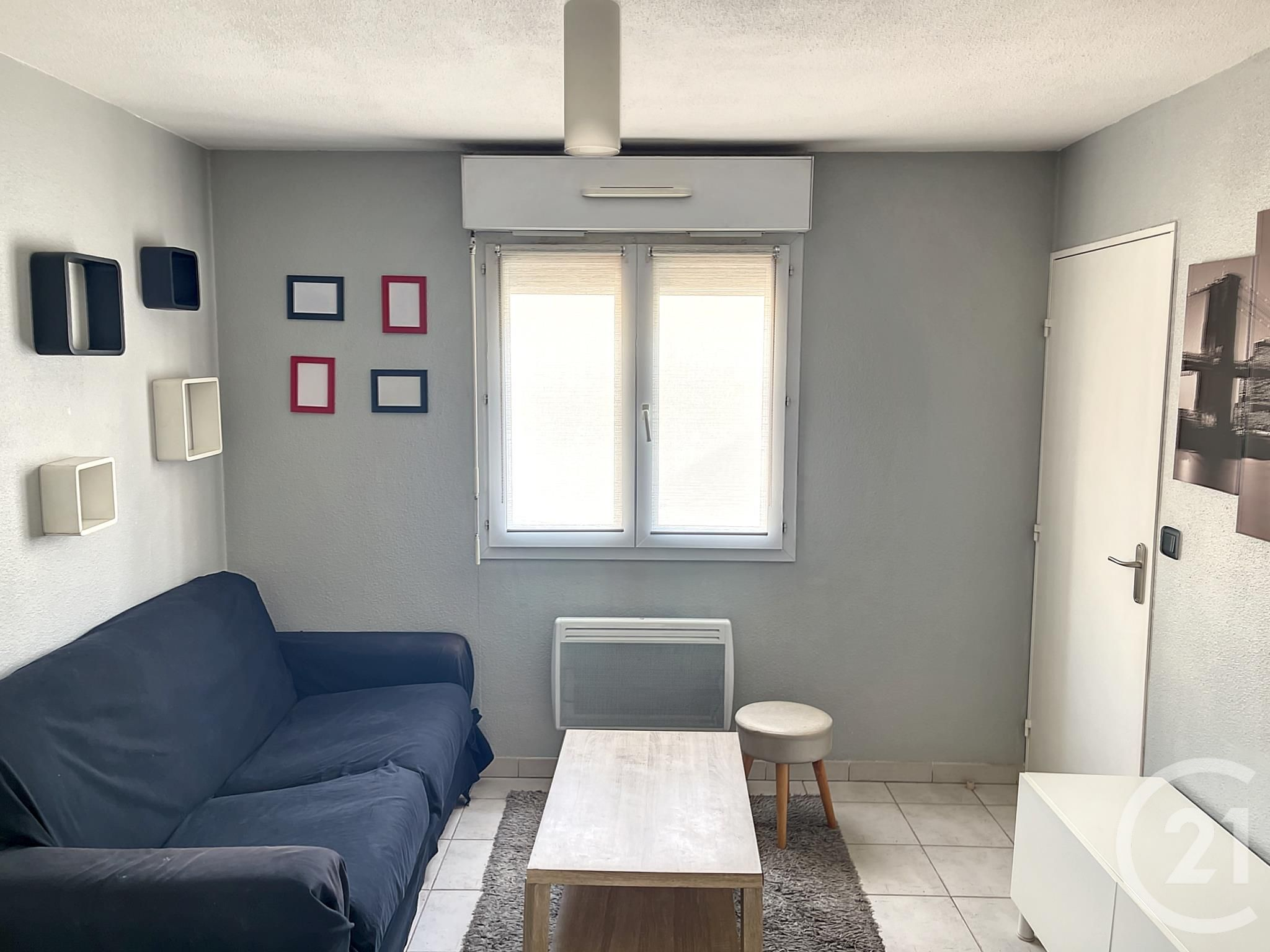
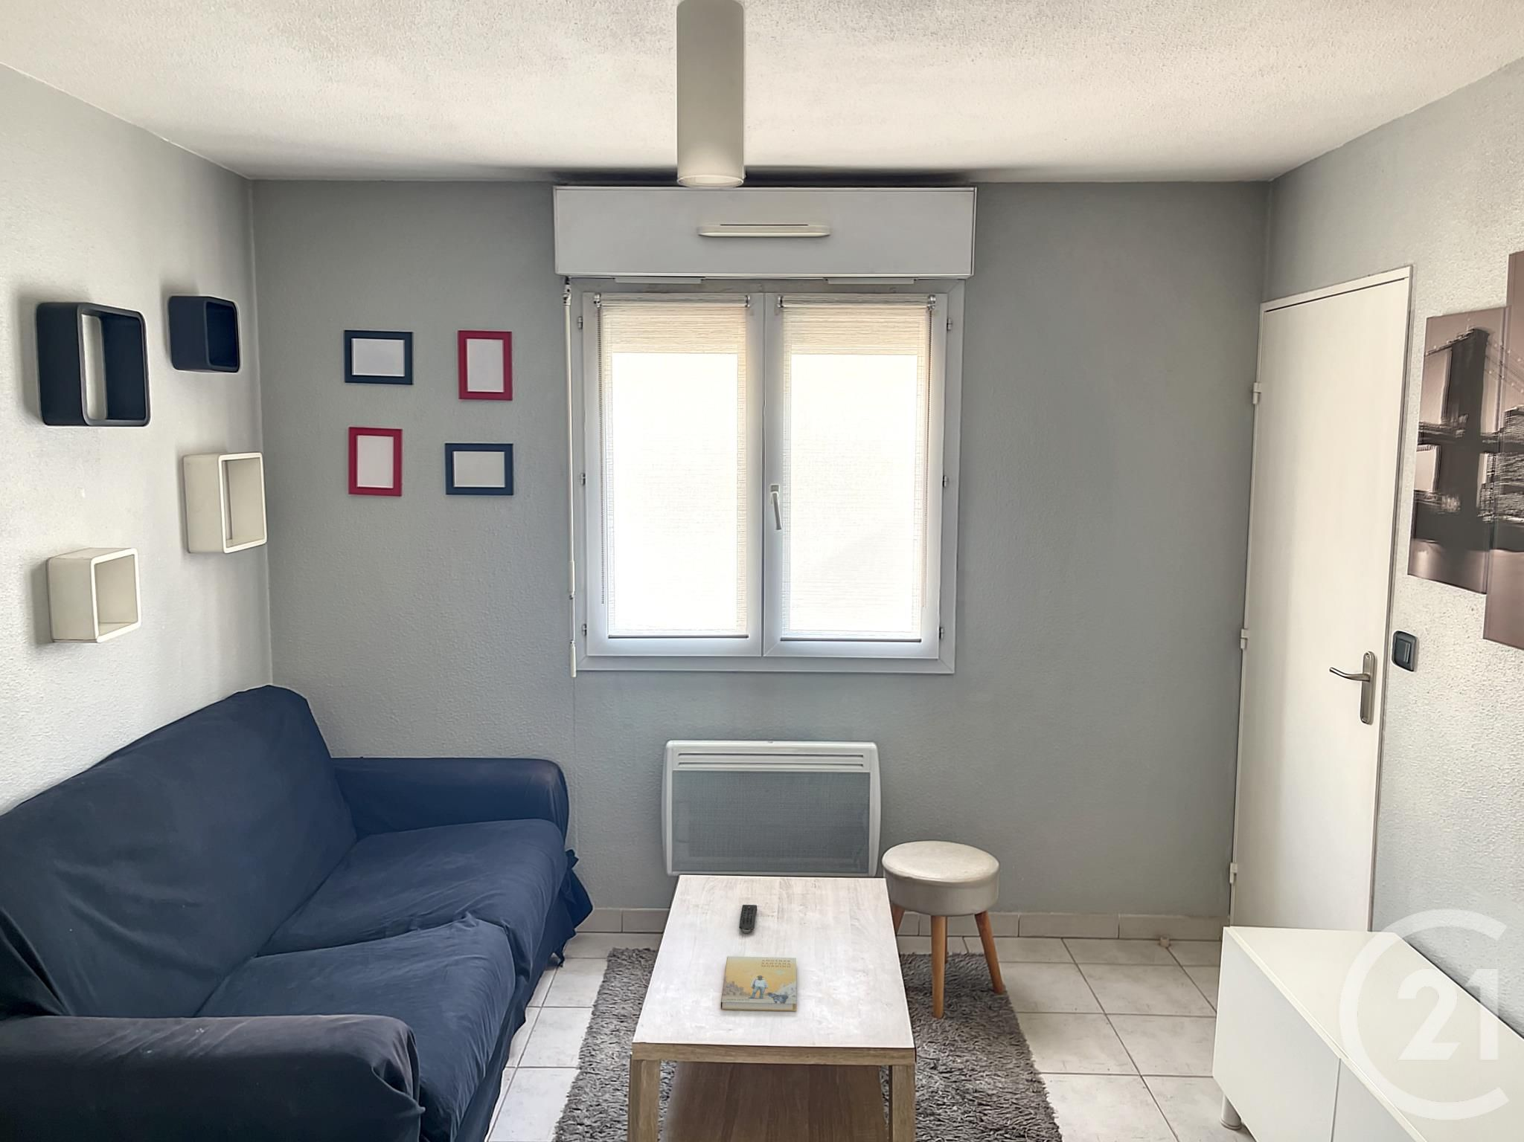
+ book (760, 982)
+ remote control (748, 918)
